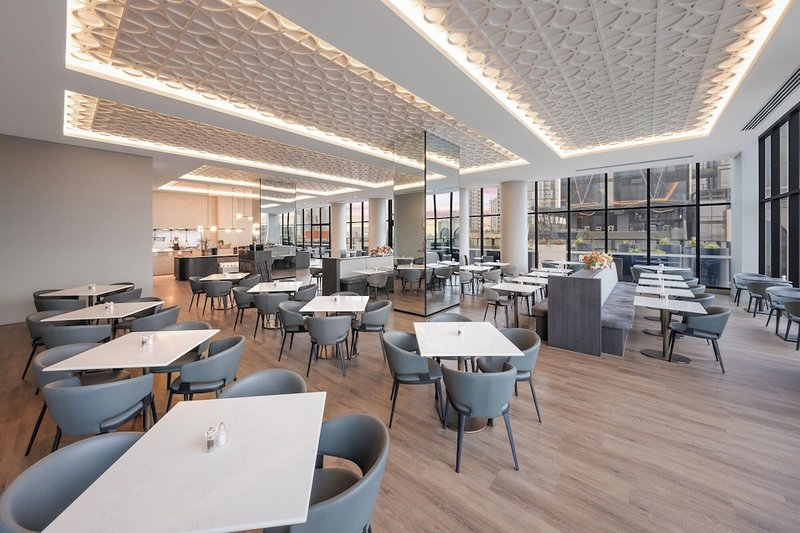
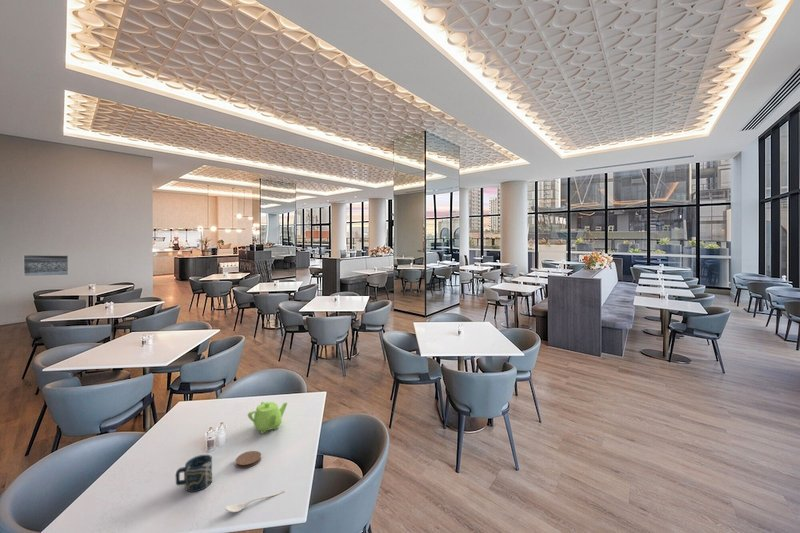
+ cup (194, 473)
+ spoon (256, 499)
+ teapot (268, 415)
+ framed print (46, 265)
+ coaster (248, 459)
